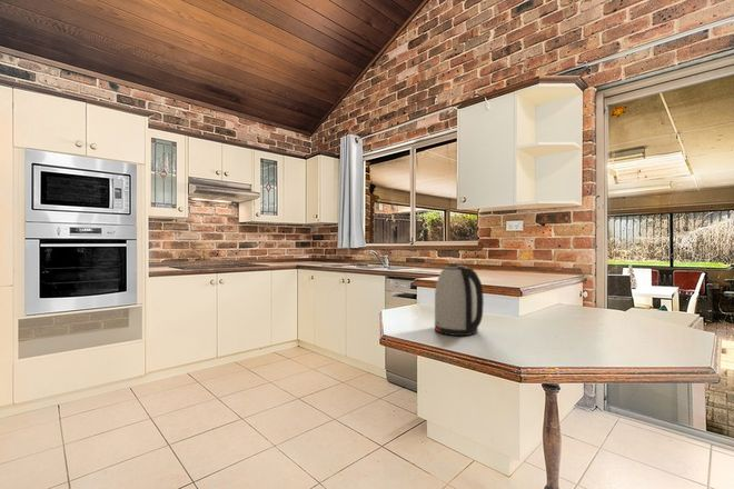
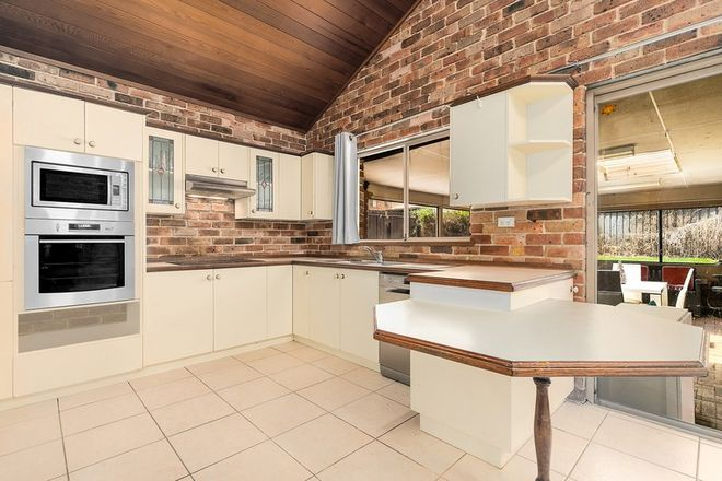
- kettle (460, 298)
